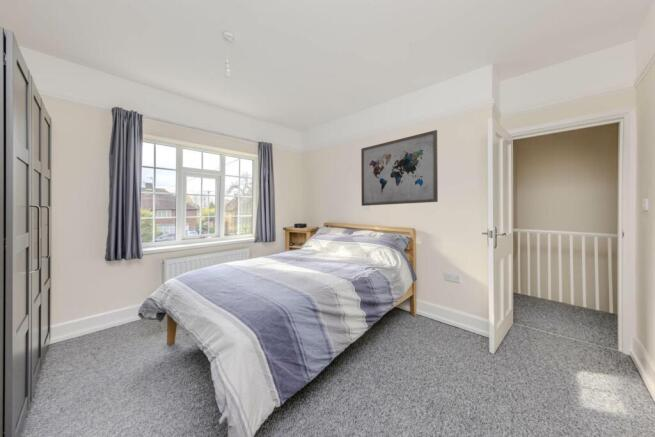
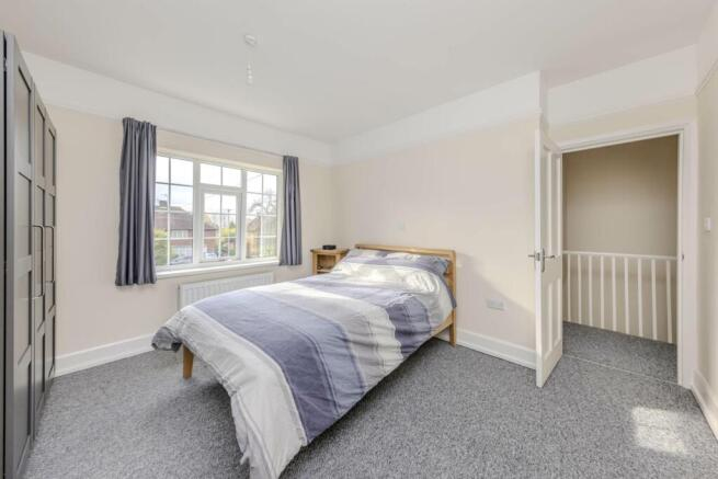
- wall art (395, 172)
